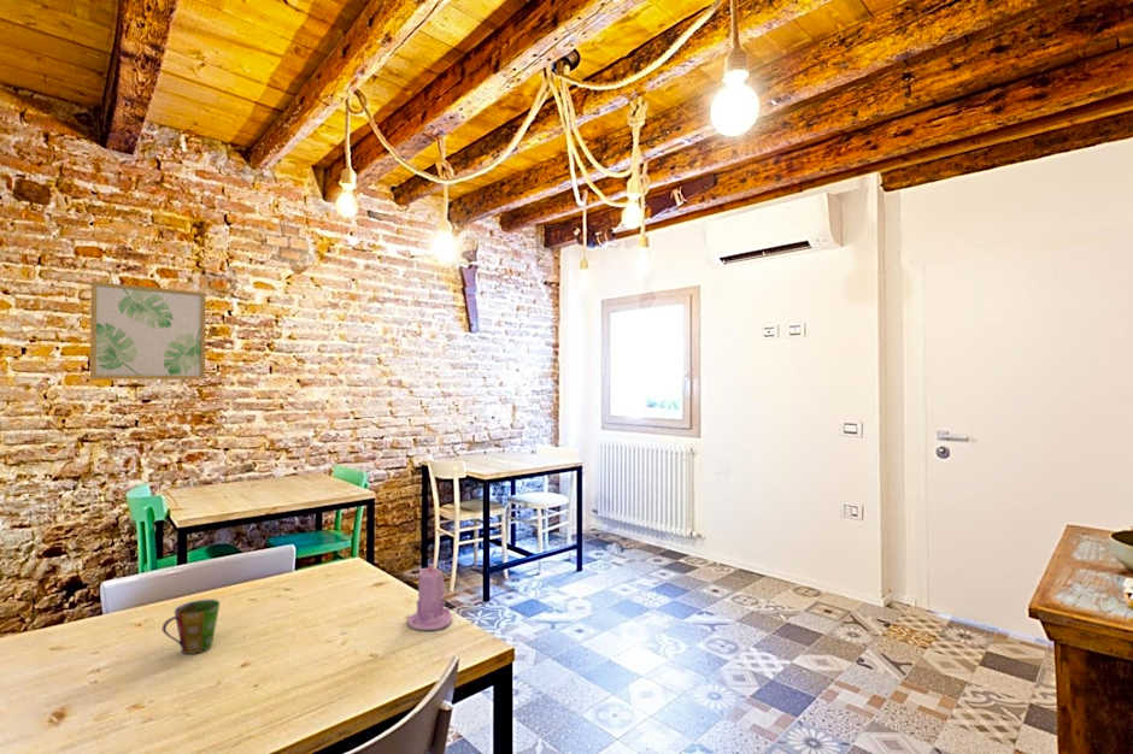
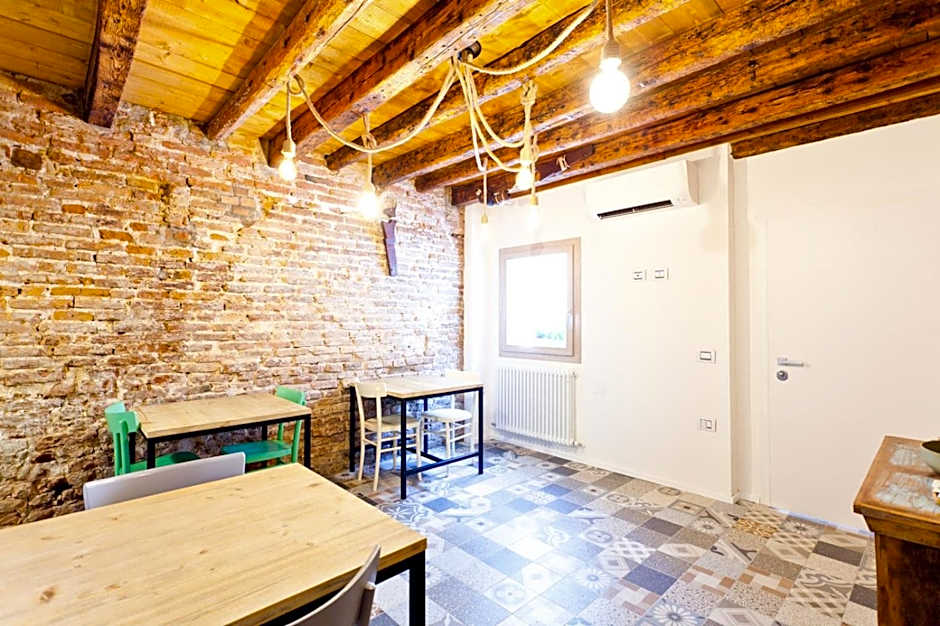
- wall art (151, 332)
- candle (429, 591)
- cup (190, 629)
